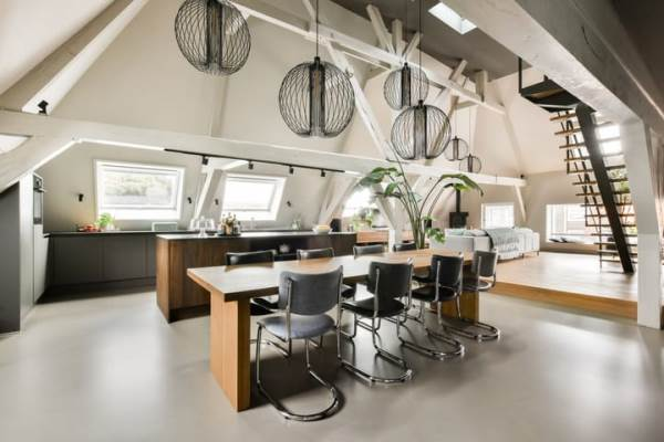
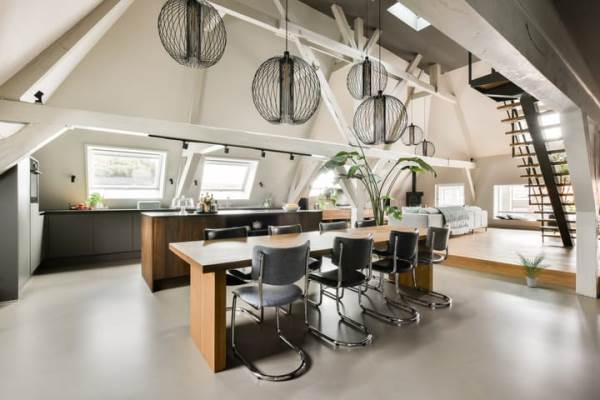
+ potted plant (531, 269)
